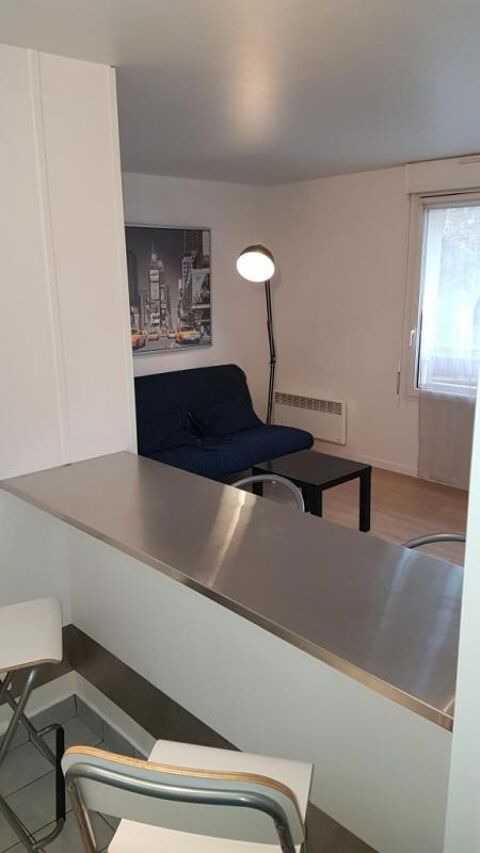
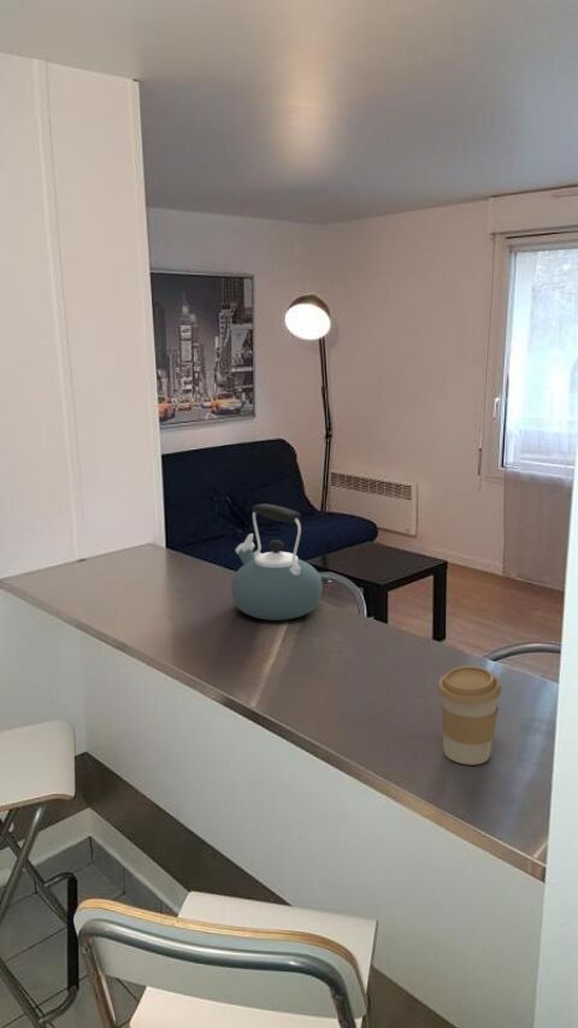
+ coffee cup (467, 713)
+ kettle (270, 556)
